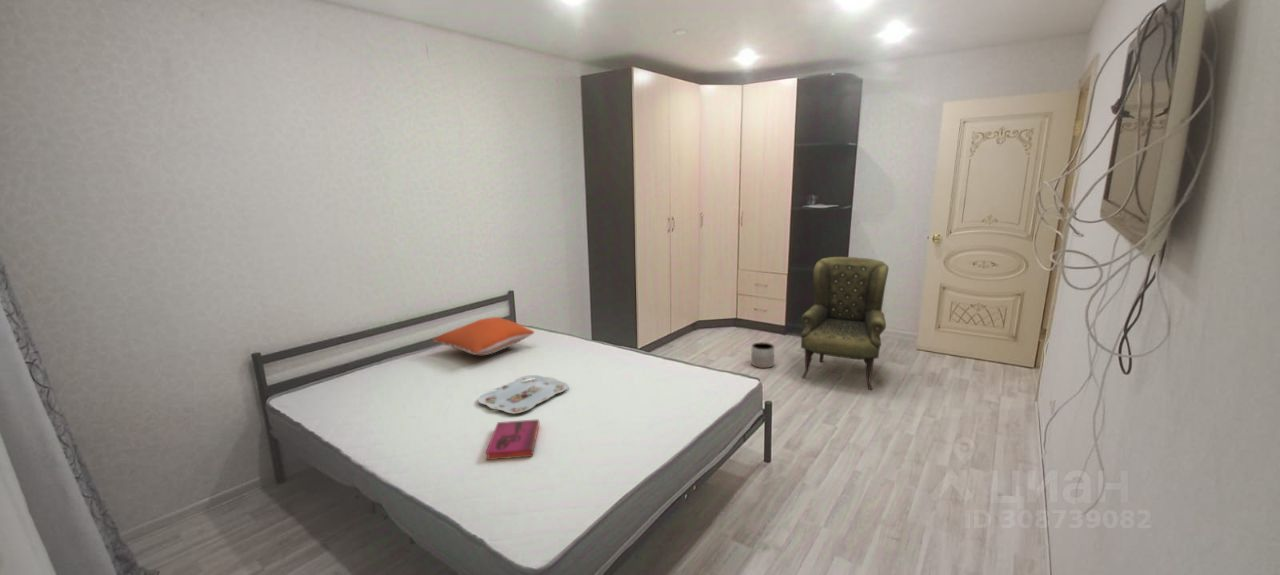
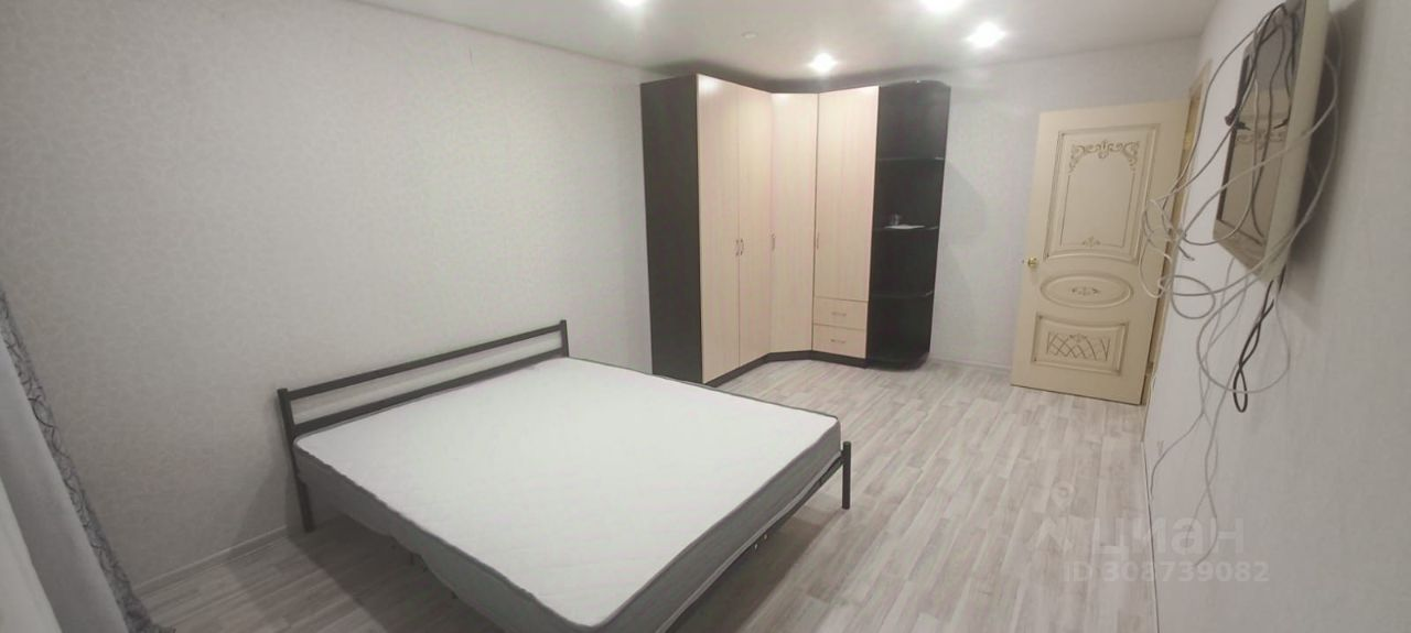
- planter (762, 355)
- serving tray (524, 393)
- armchair (843, 319)
- hardback book (514, 438)
- pillow (484, 336)
